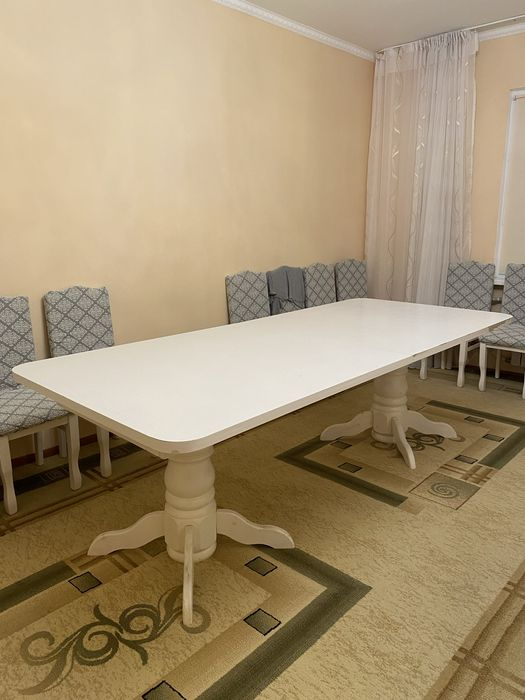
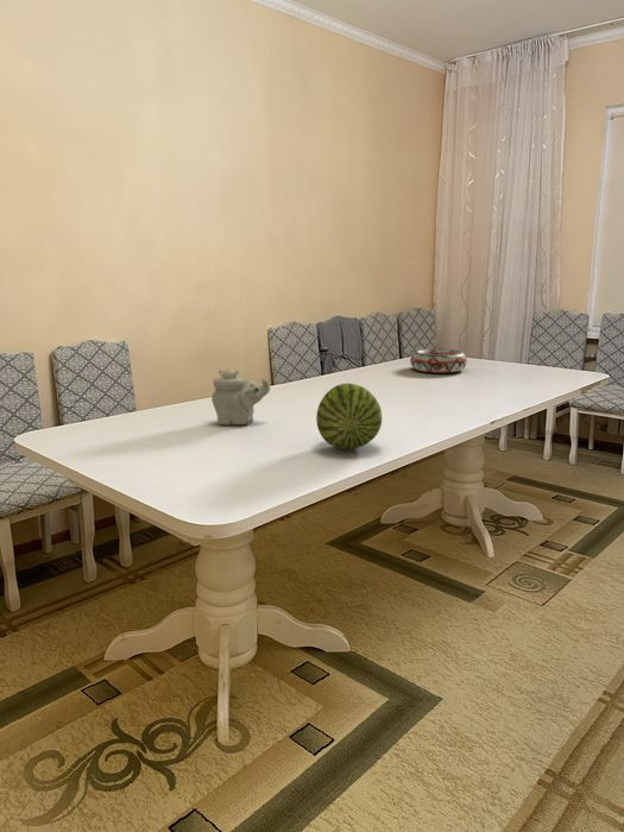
+ fruit (348, 416)
+ decorative bowl (437, 360)
+ teapot (240, 396)
